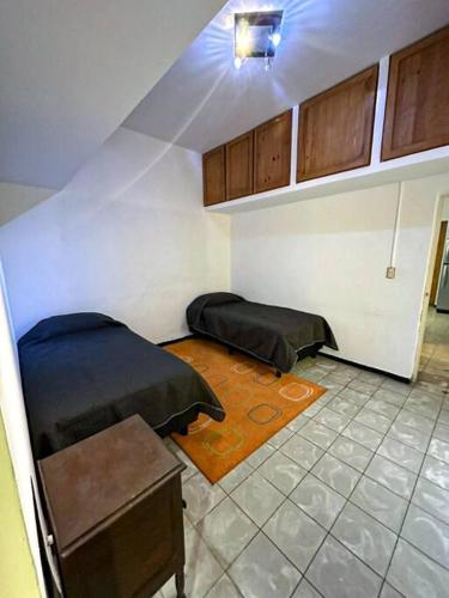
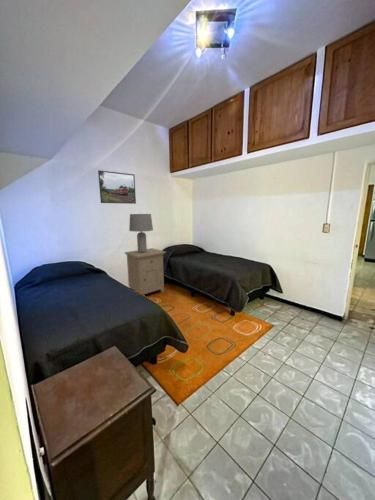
+ lamp (141, 233)
+ nightstand (146, 272)
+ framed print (118, 188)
